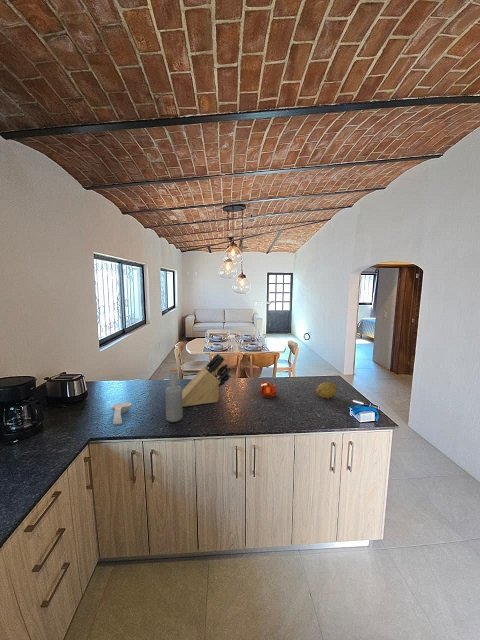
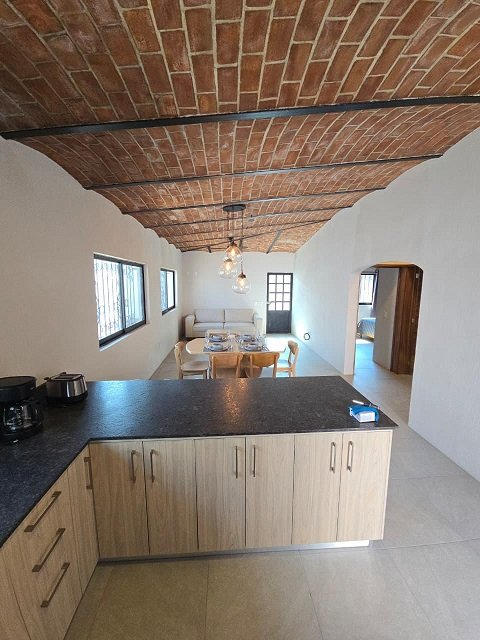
- bottle (173, 394)
- teapot (267, 388)
- spoon rest (120, 409)
- knife block (204, 378)
- fruit (326, 389)
